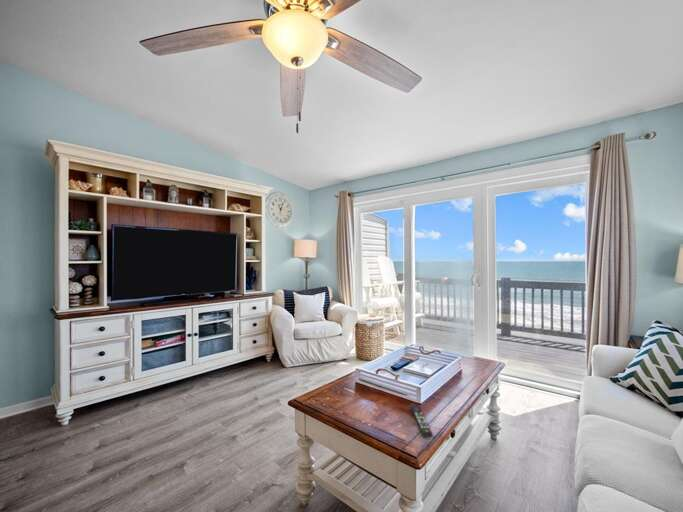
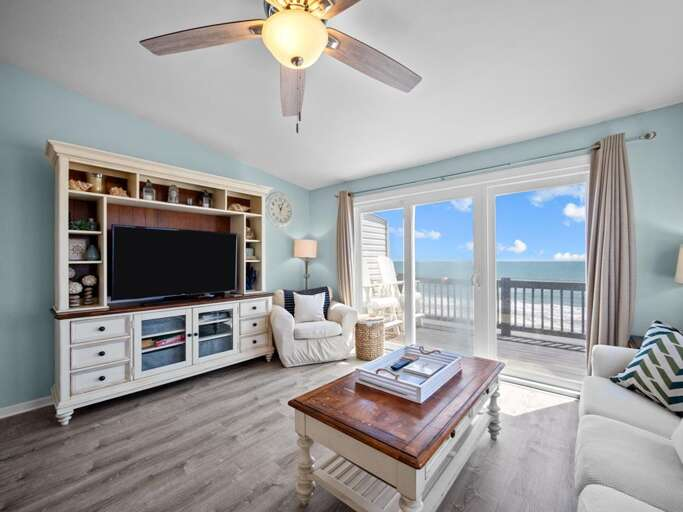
- remote control (420, 419)
